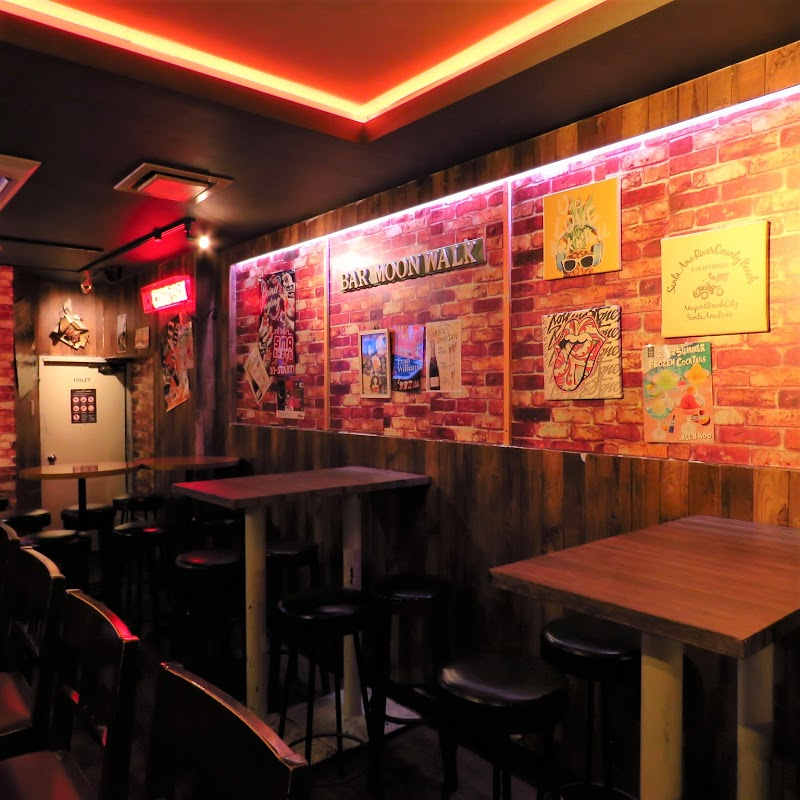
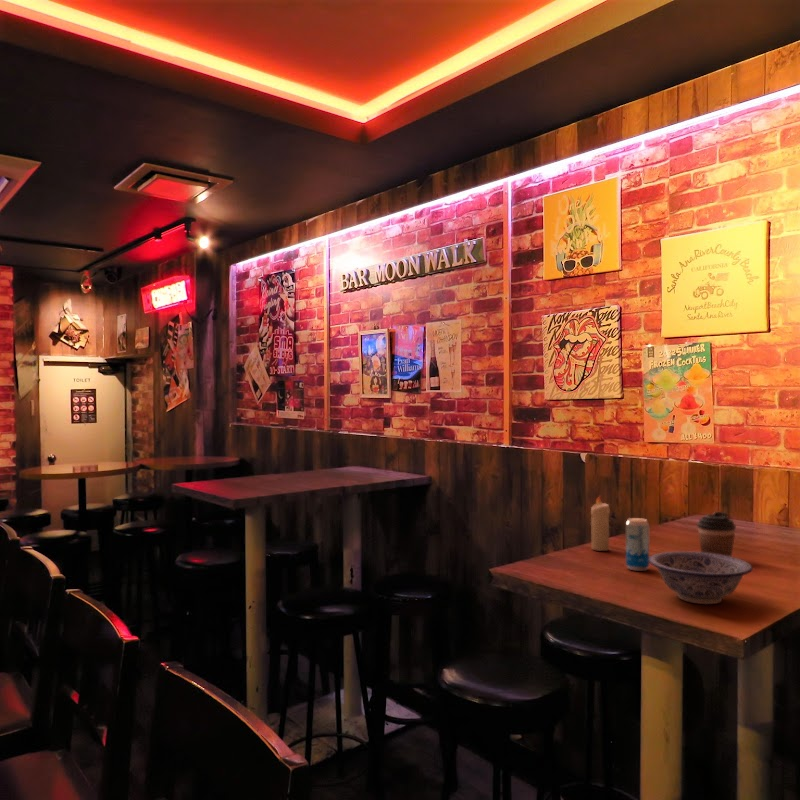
+ coffee cup (716, 536)
+ bowl (699, 580)
+ beverage can (637, 543)
+ candle (600, 522)
